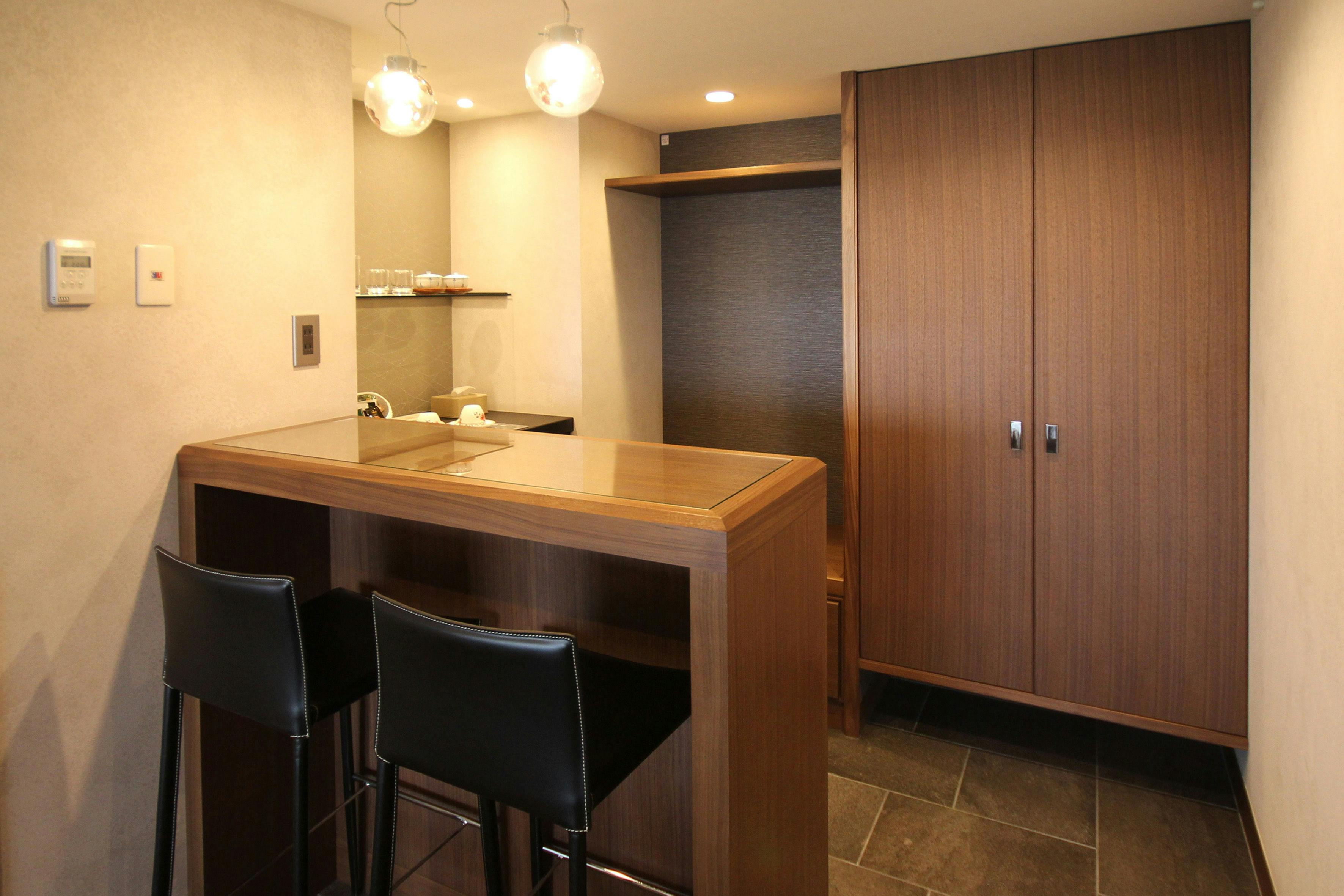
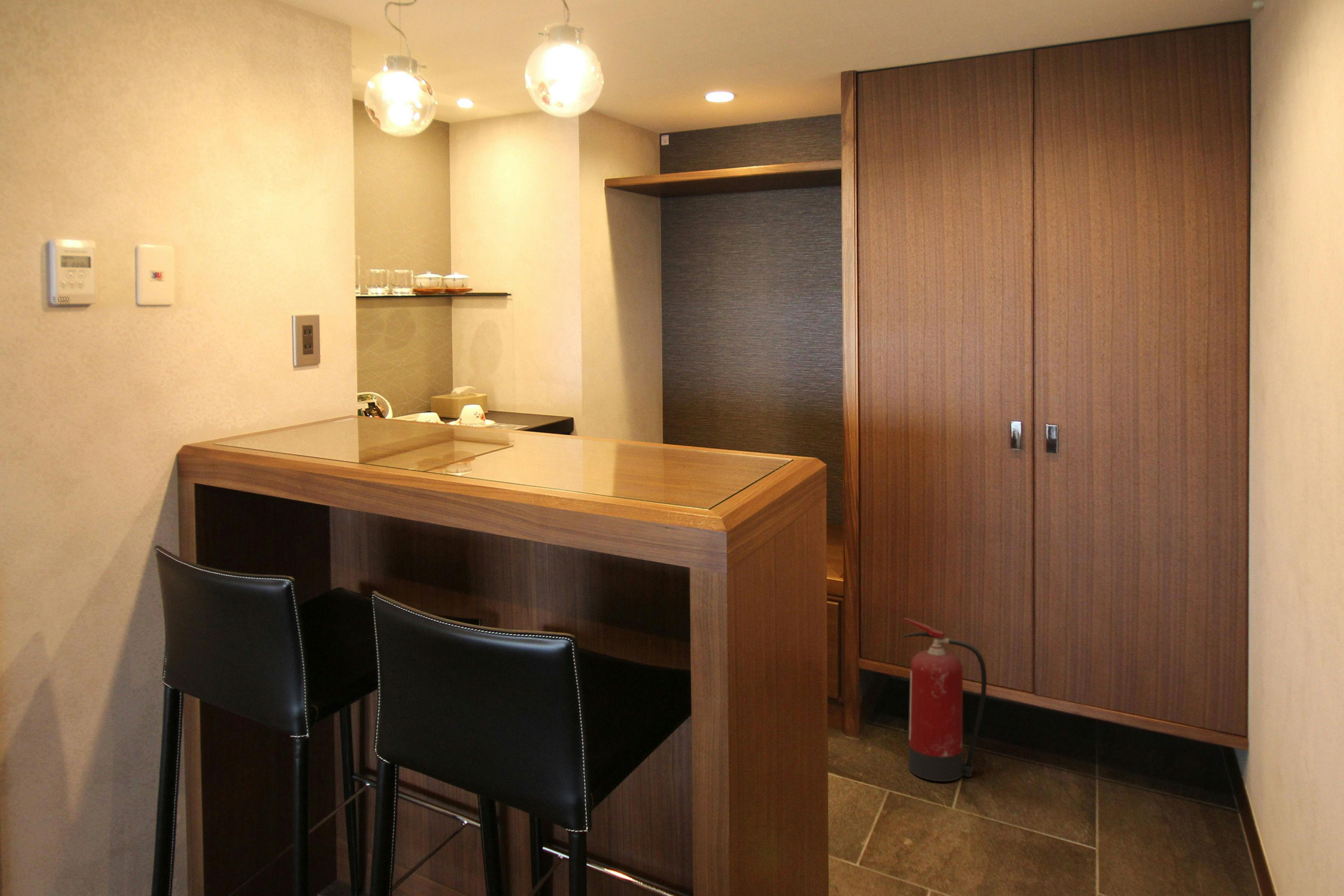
+ fire extinguisher (943, 697)
